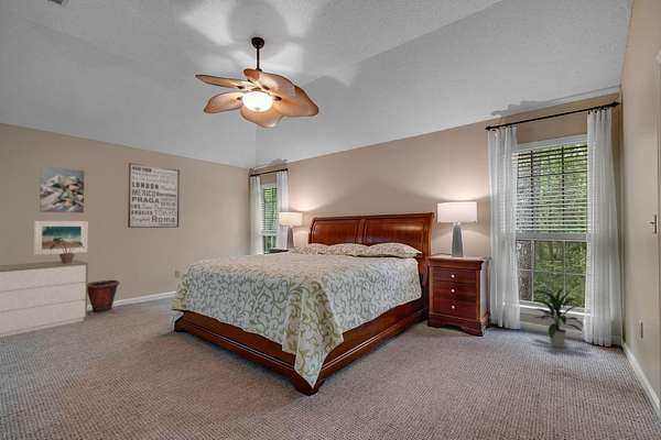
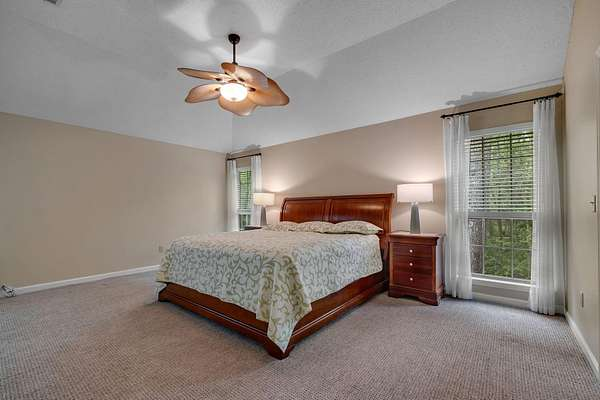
- waste bin (102, 295)
- indoor plant (556, 316)
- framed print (62, 237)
- potted plant (66, 250)
- wall art (63, 190)
- dresser (41, 294)
- wall art (154, 197)
